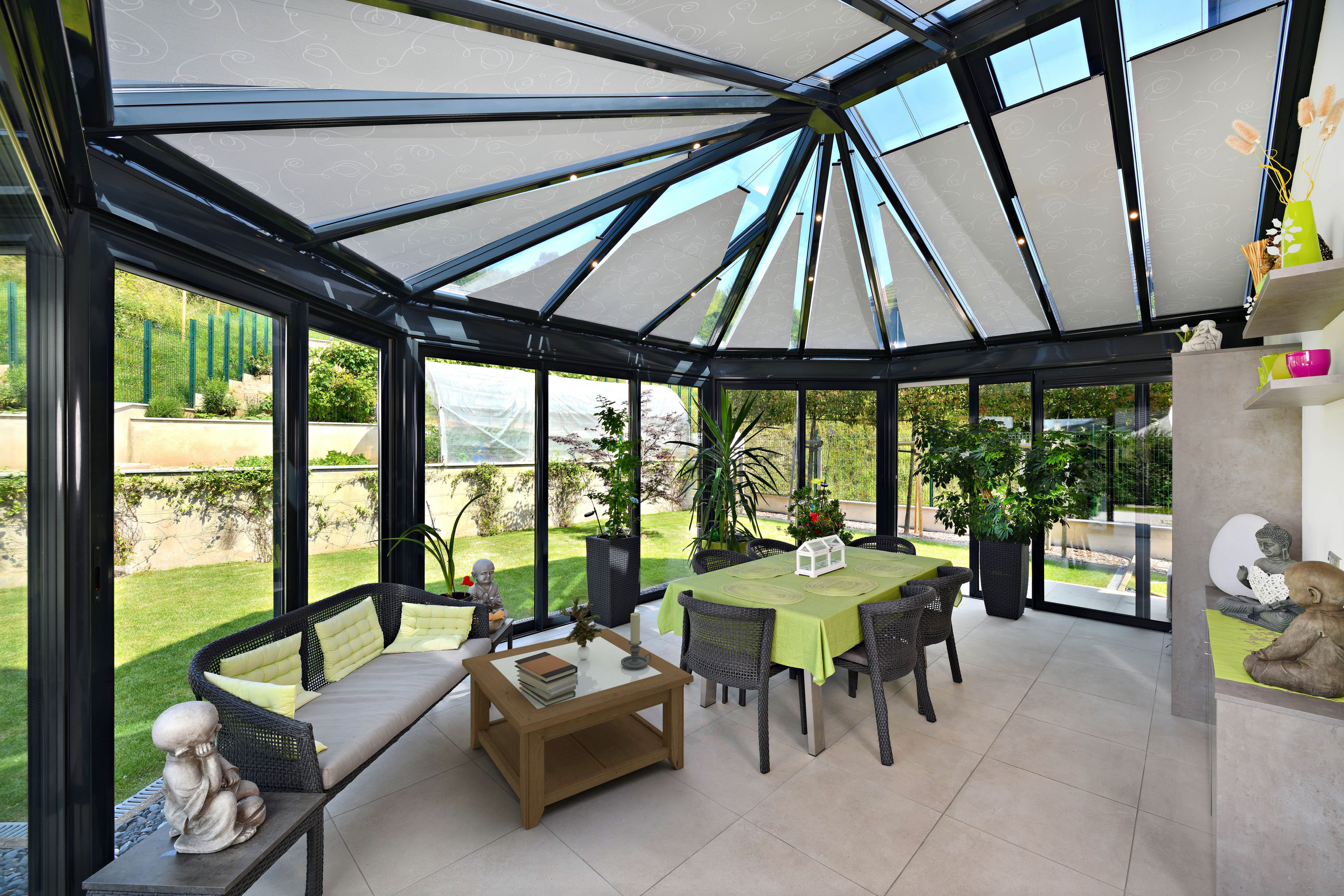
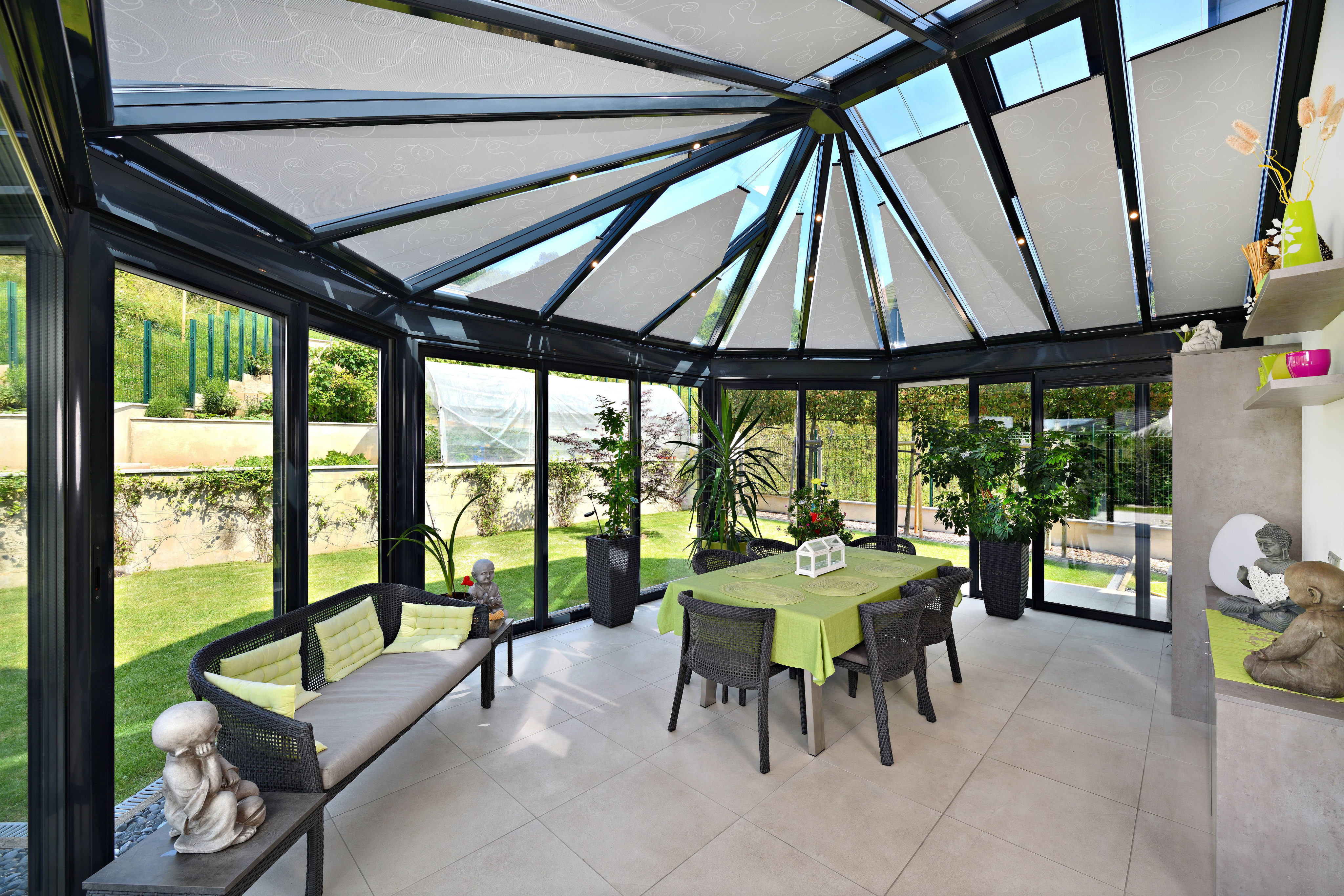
- potted plant (579, 628)
- book stack (547, 678)
- coffee table (574, 711)
- candle holder (637, 638)
